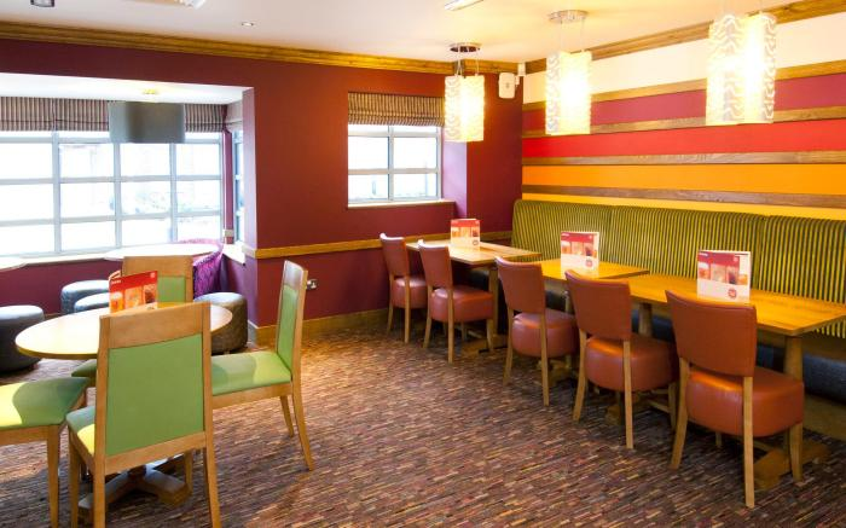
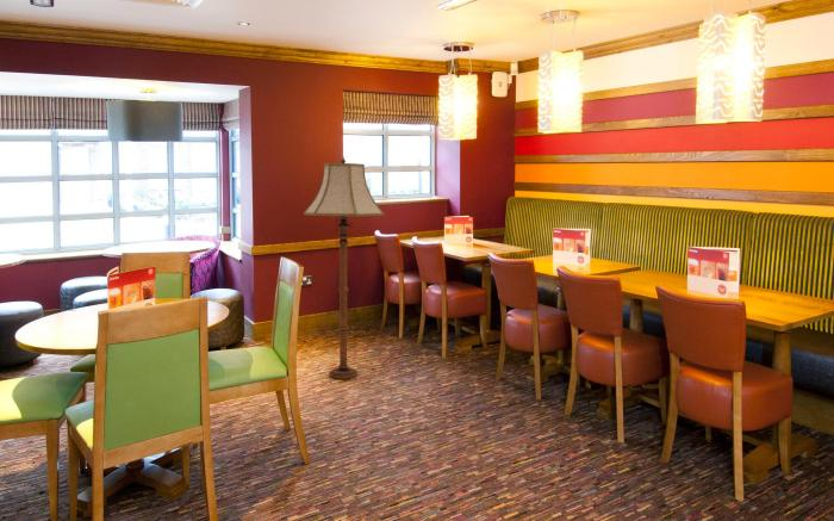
+ floor lamp (343, 267)
